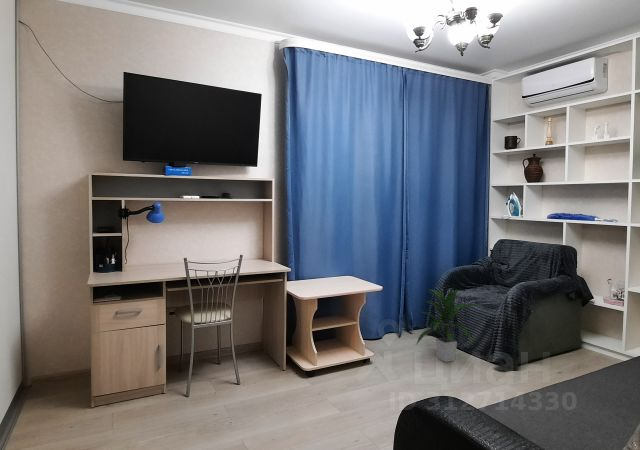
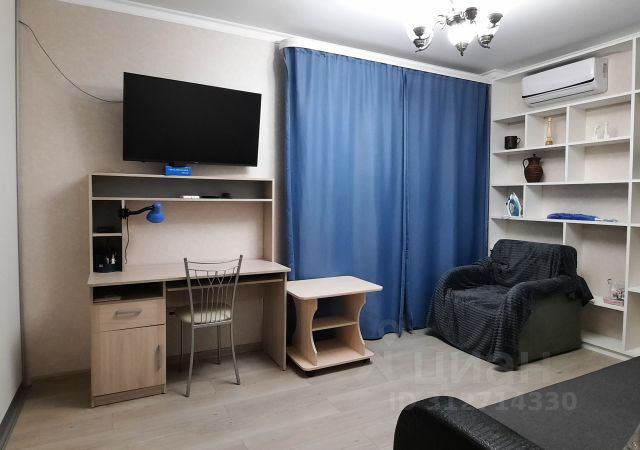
- indoor plant (443, 322)
